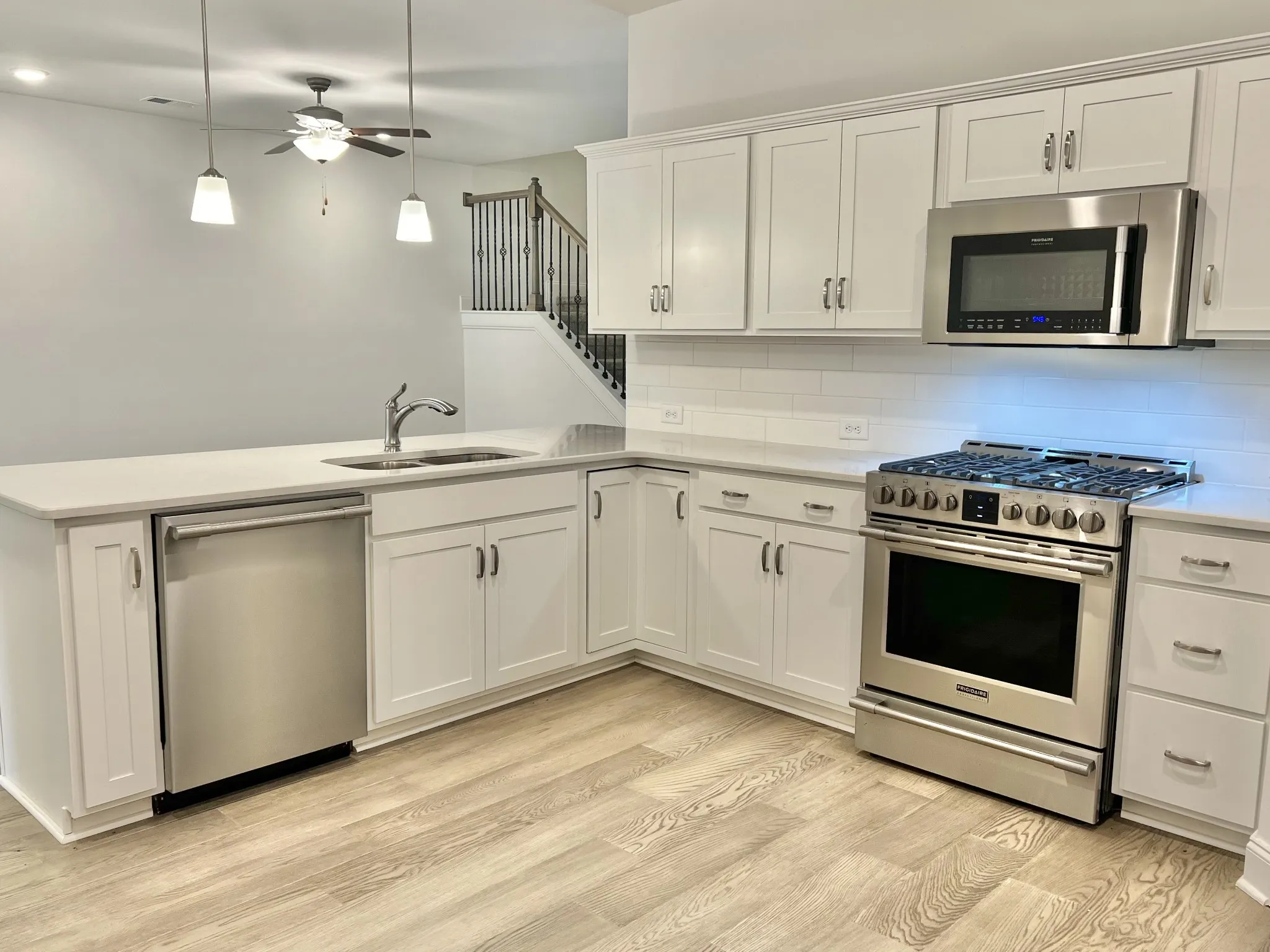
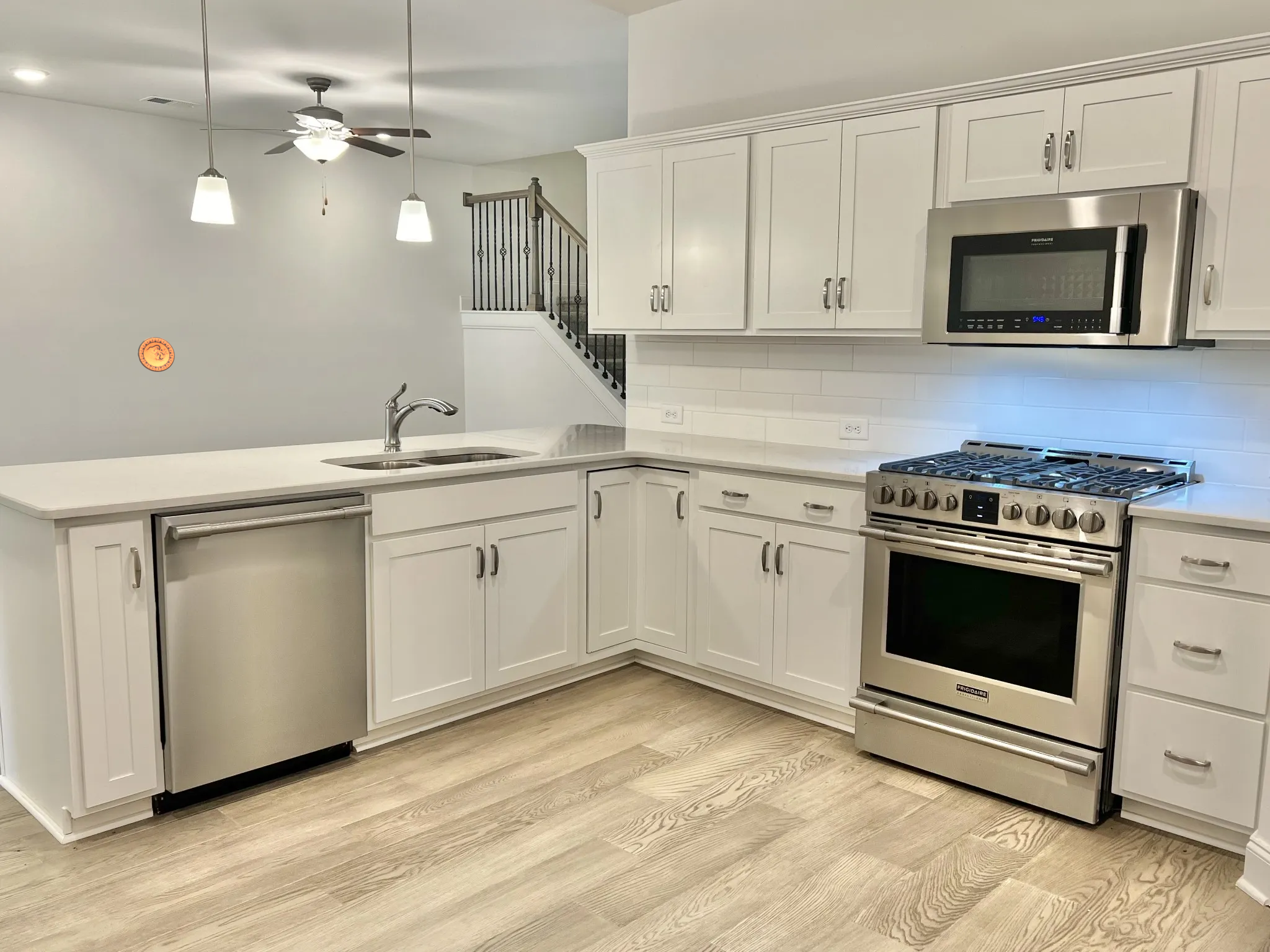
+ decorative plate (156, 355)
